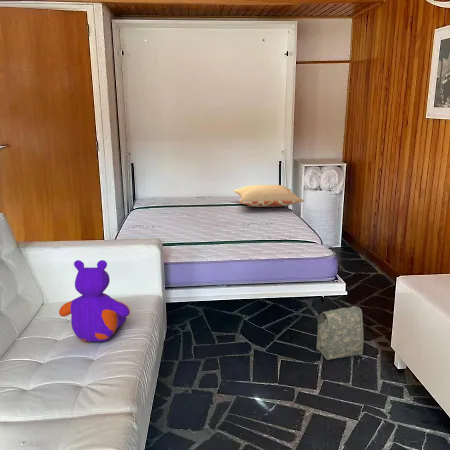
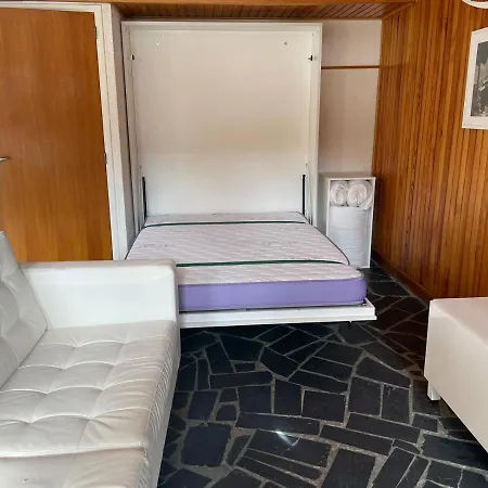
- pillow (266, 195)
- bag (340, 329)
- stuffed bear (97, 295)
